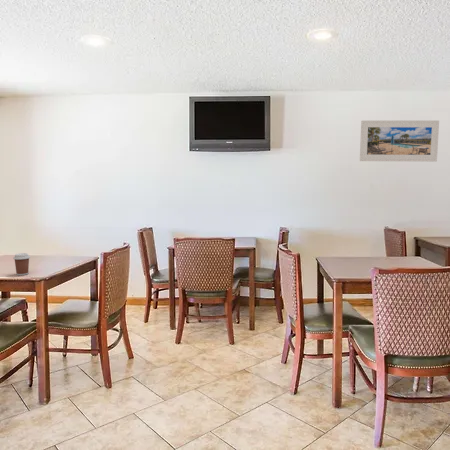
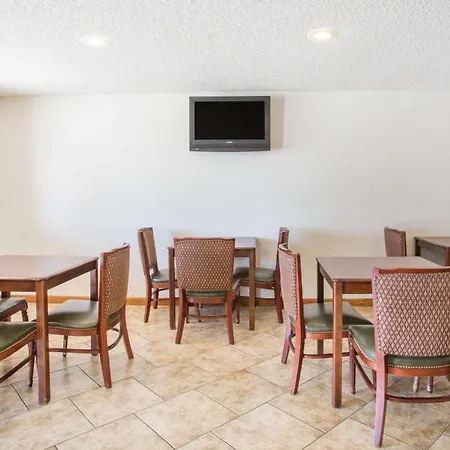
- coffee cup (22, 264)
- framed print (399, 141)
